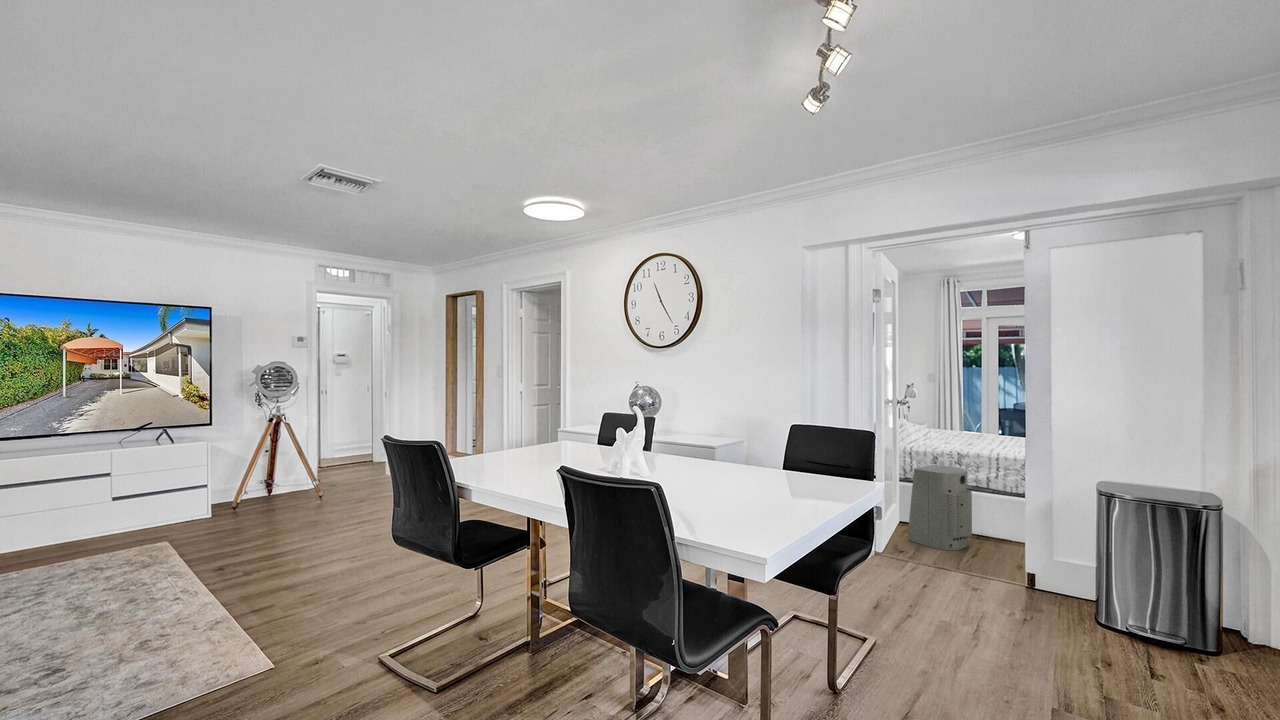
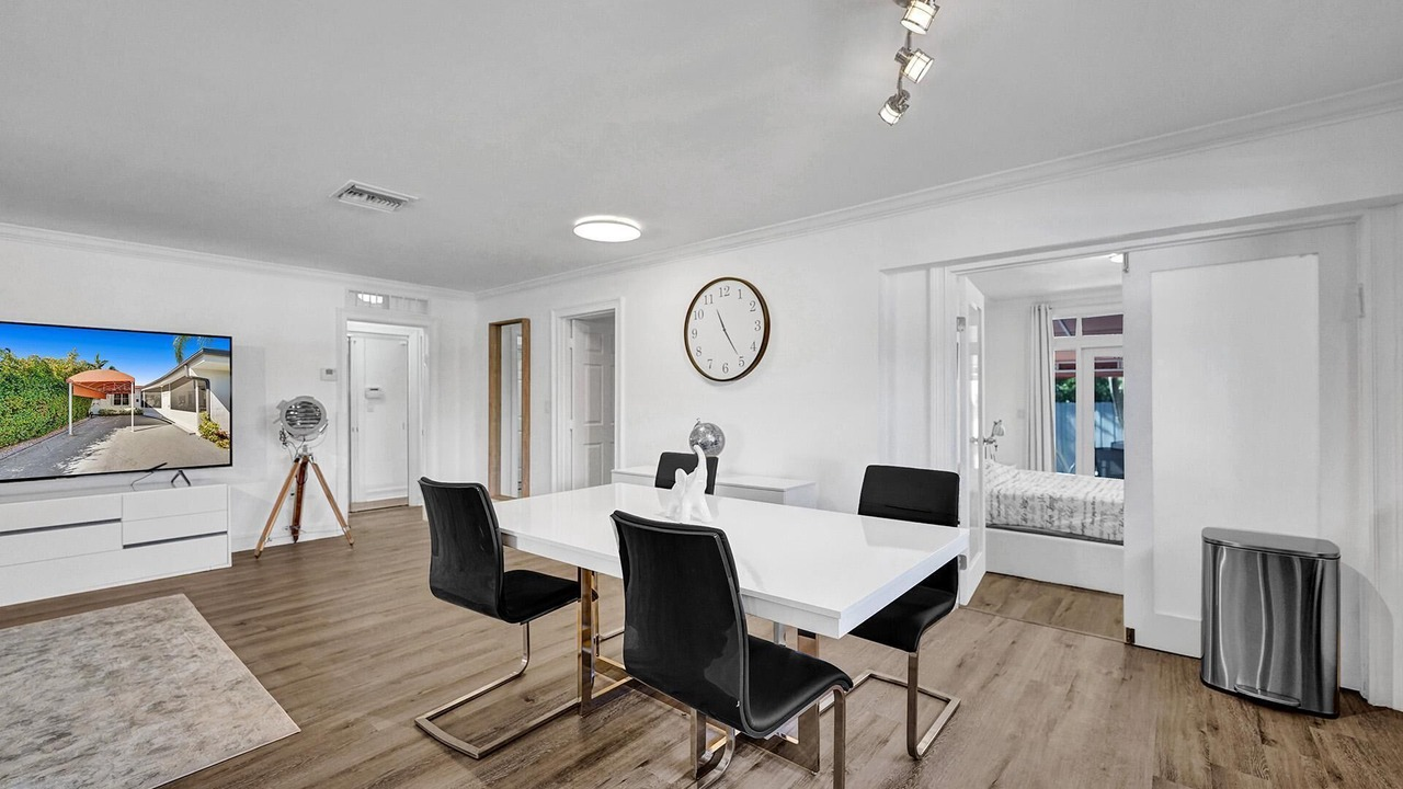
- fan (942, 506)
